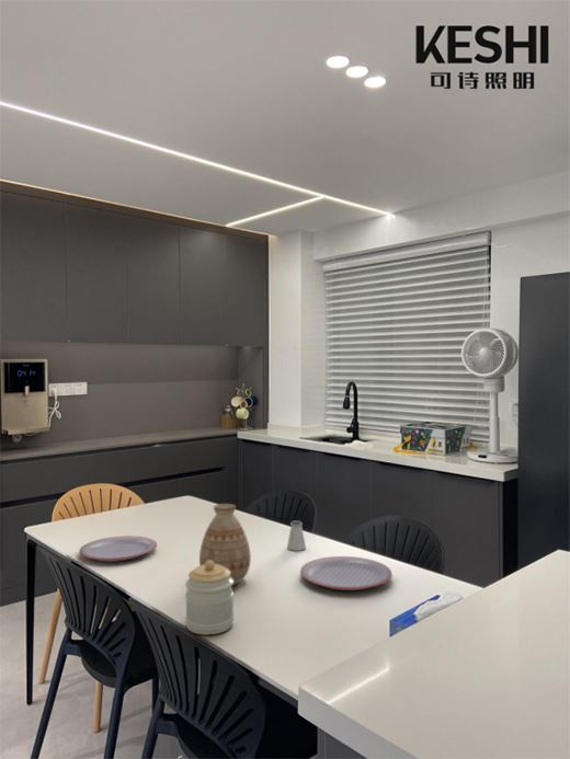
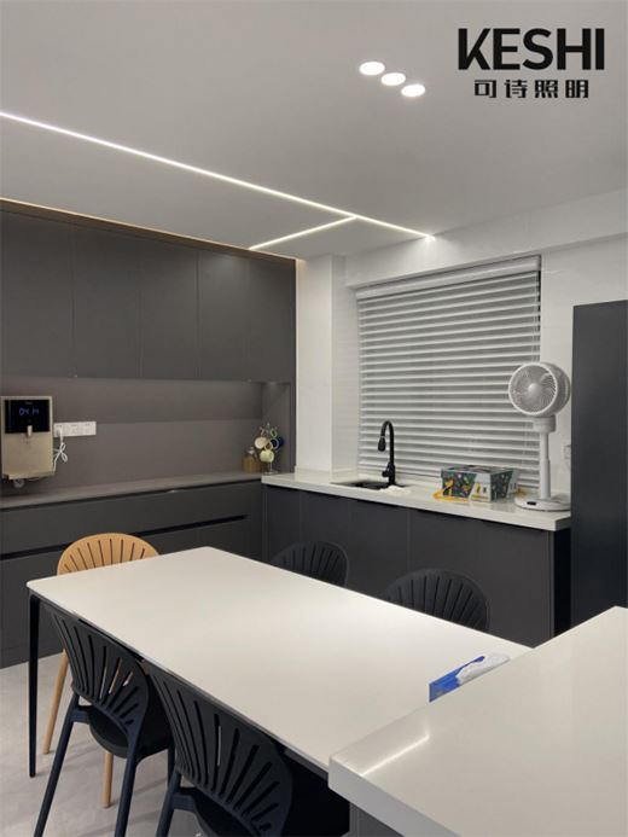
- jar (209, 593)
- plate (118, 549)
- saltshaker (296, 534)
- plate (345, 574)
- vase (225, 544)
